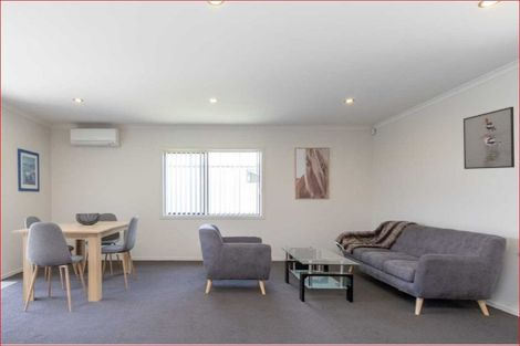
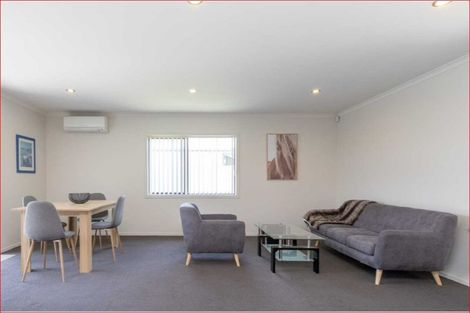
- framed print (486, 140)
